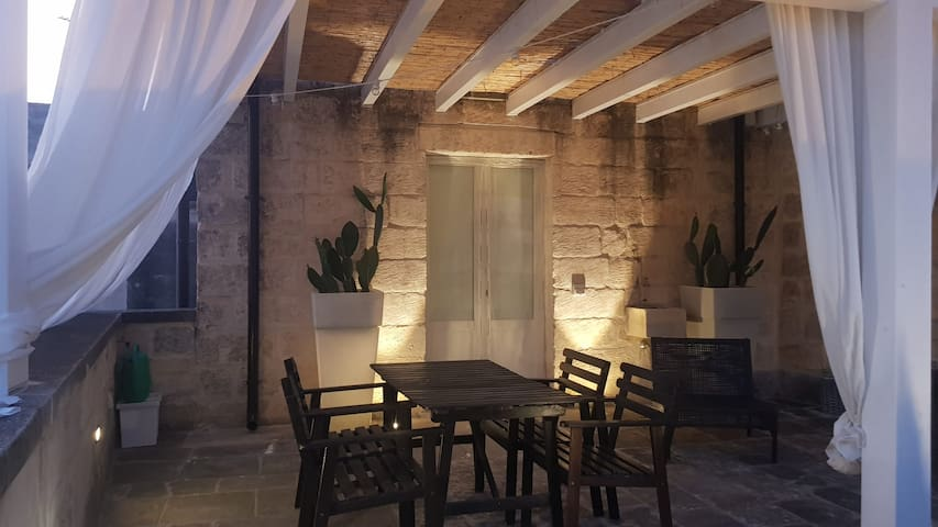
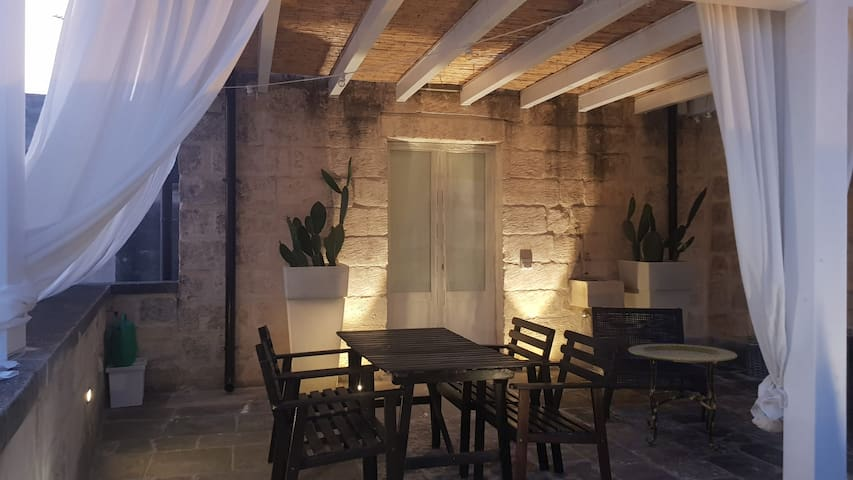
+ side table (681, 395)
